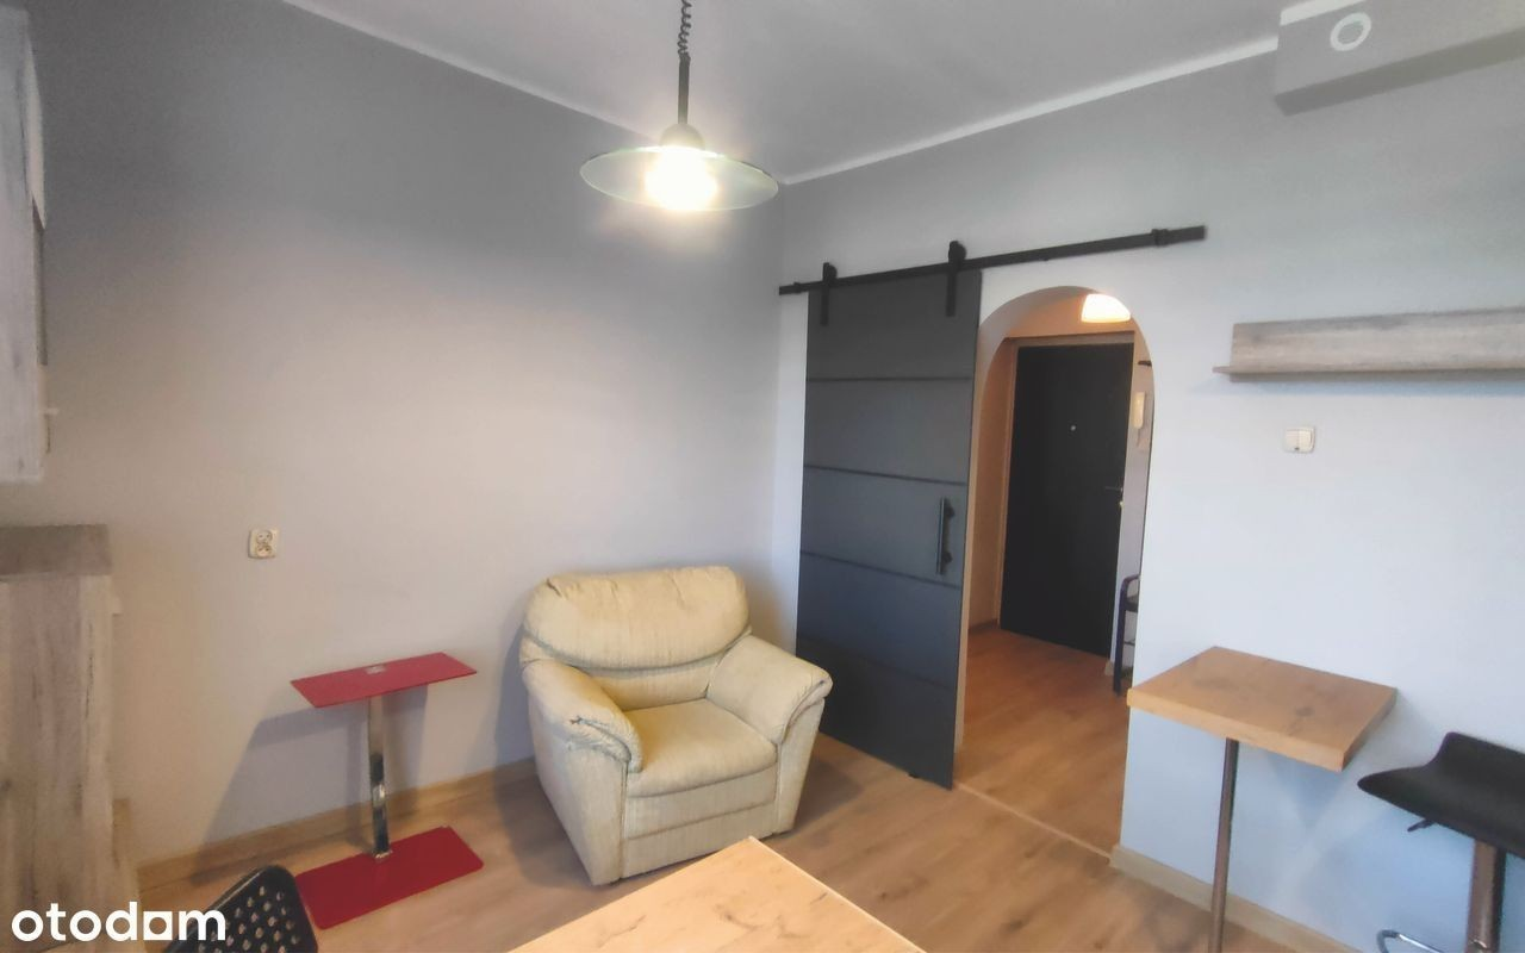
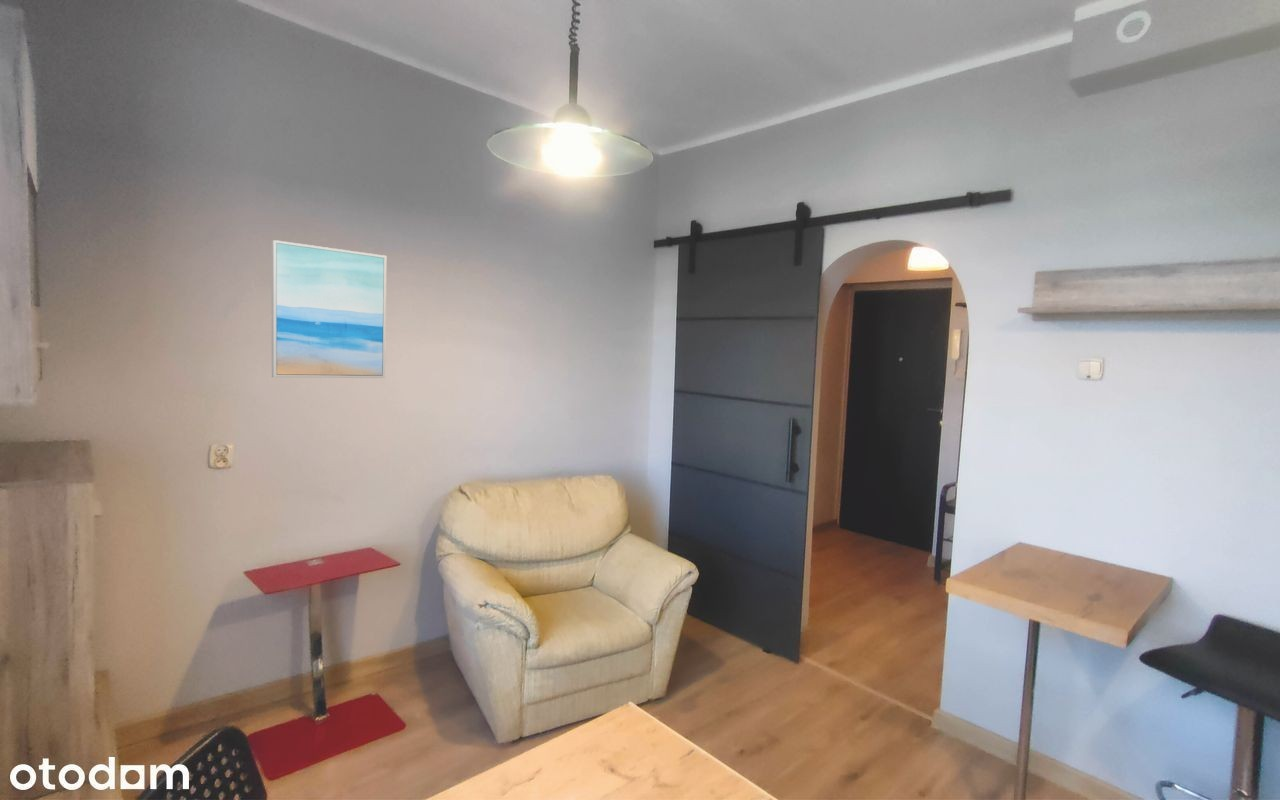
+ wall art (331, 313)
